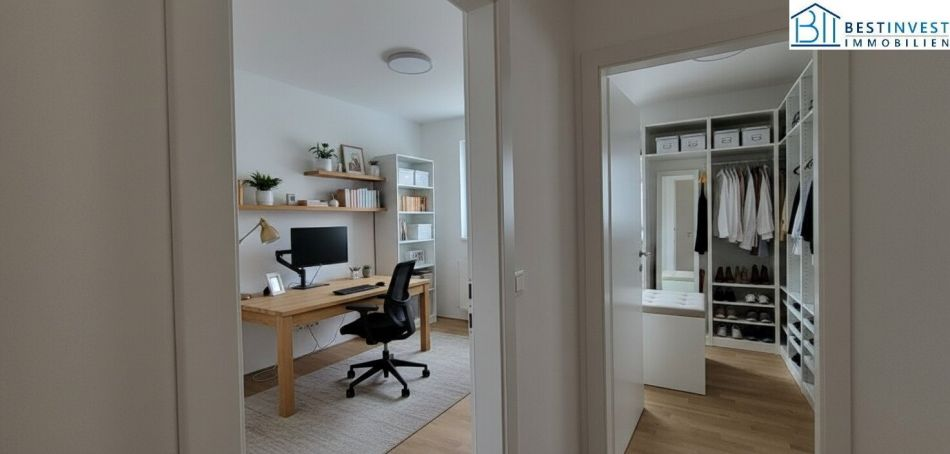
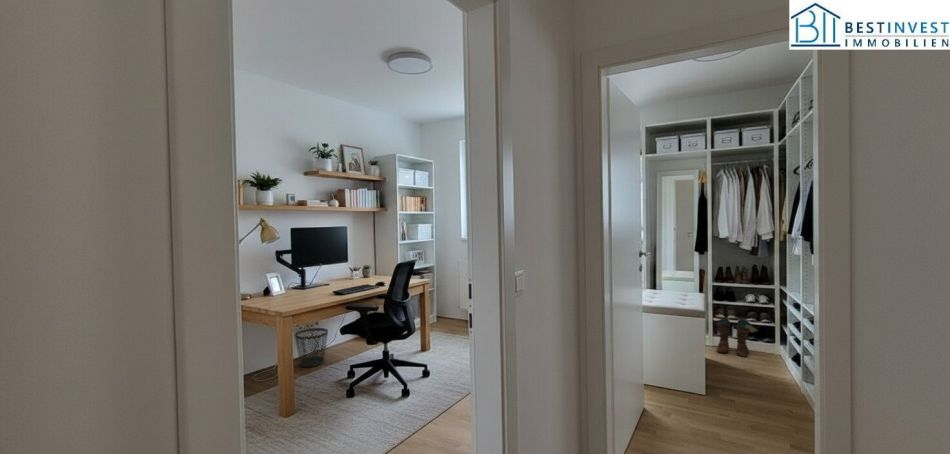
+ boots (737, 335)
+ wastebasket (311, 347)
